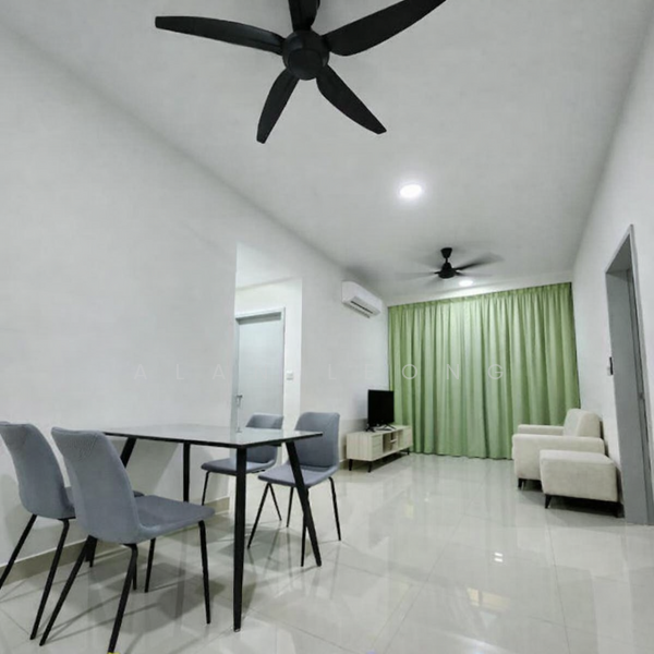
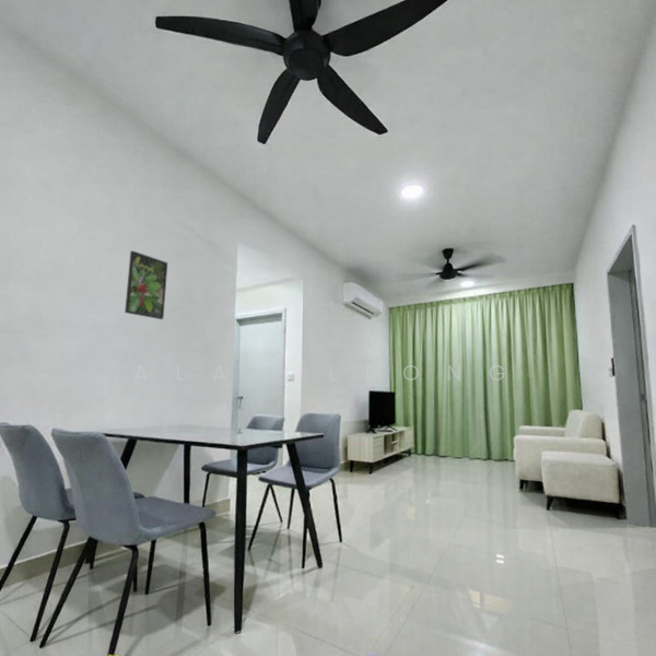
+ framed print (147, 285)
